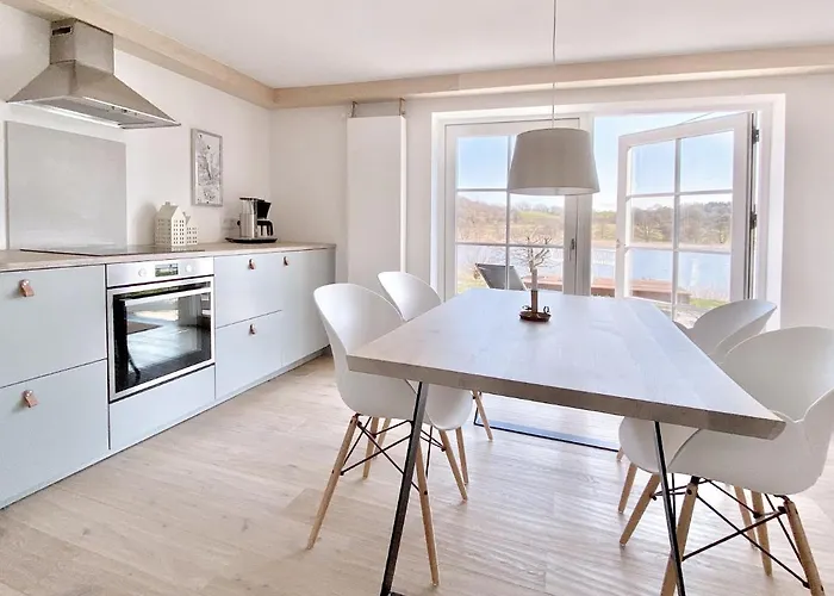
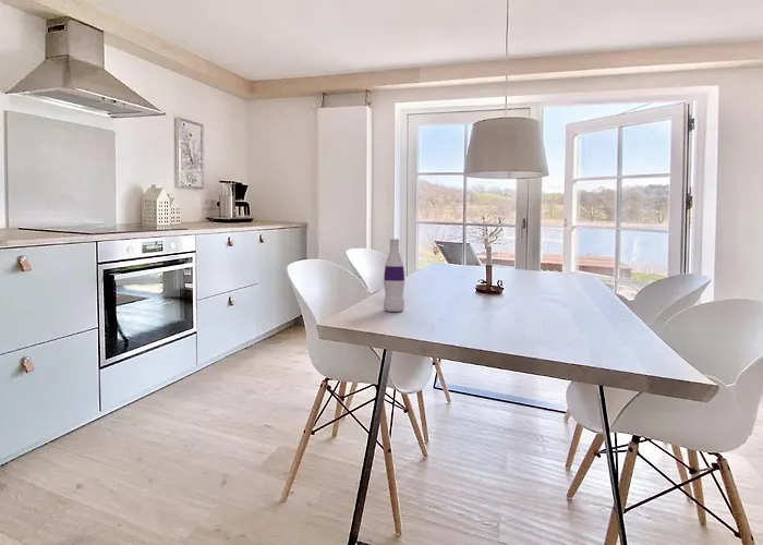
+ bottle (393, 275)
